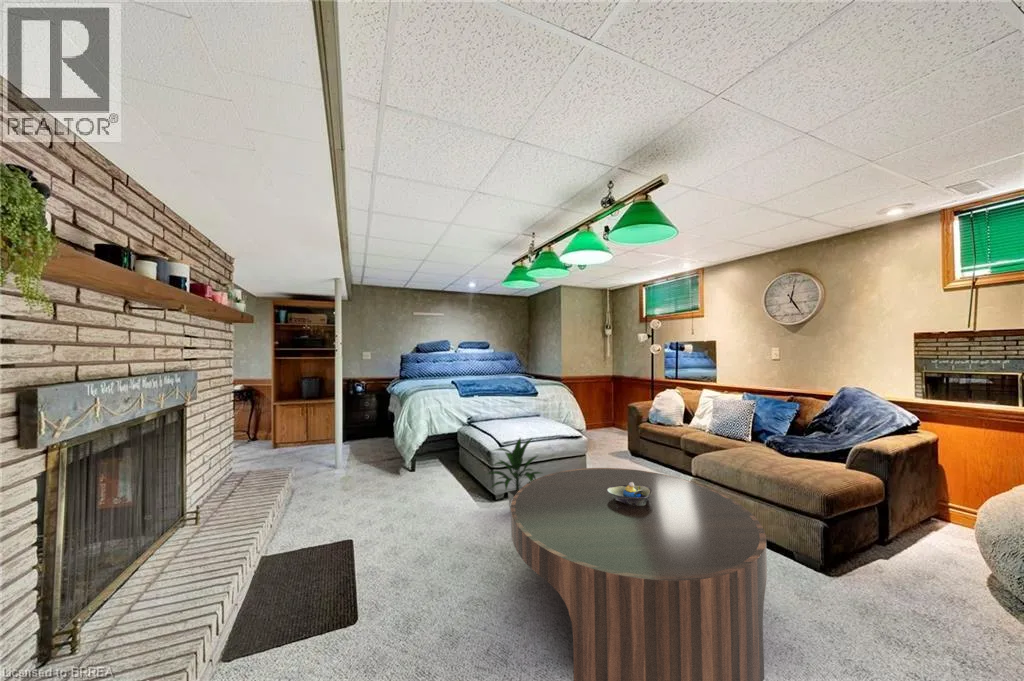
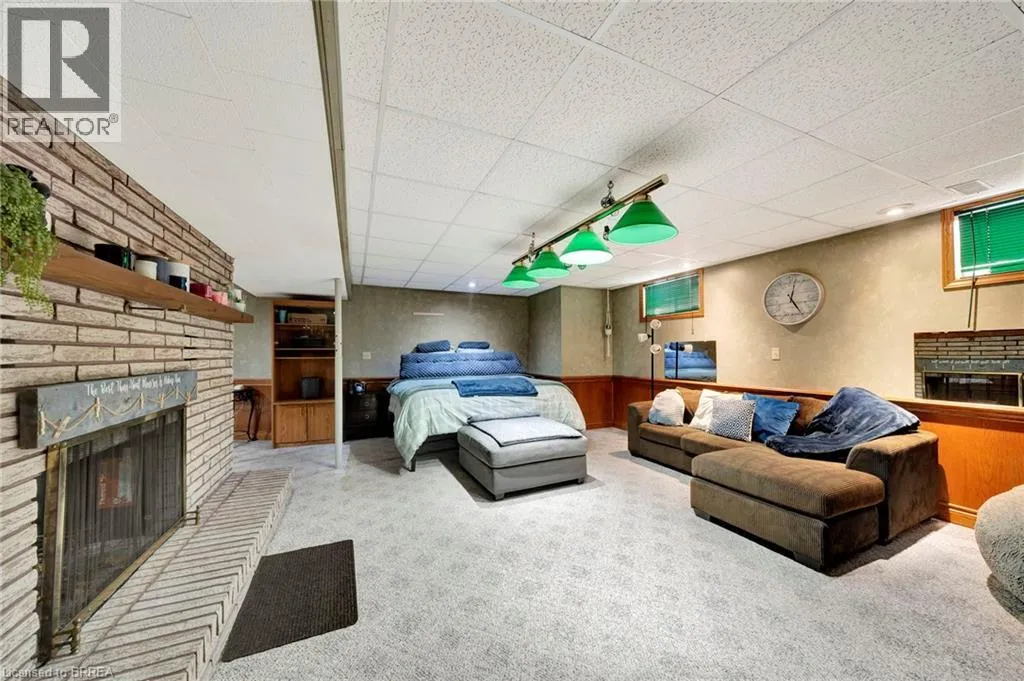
- coffee table (626, 553)
- indoor plant (516, 476)
- decorative bowl (635, 489)
